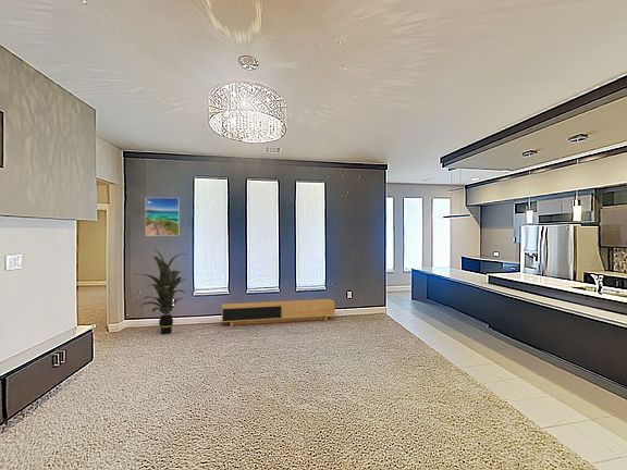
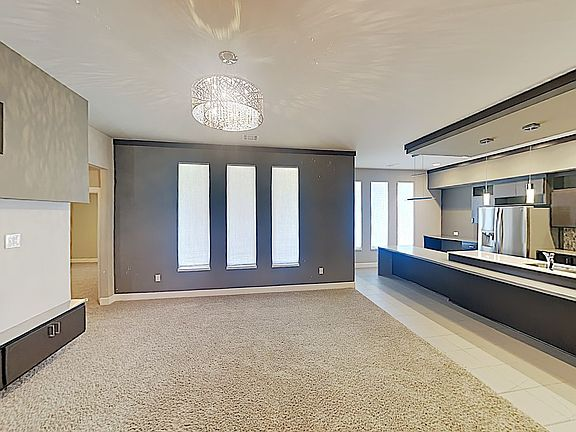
- indoor plant (162, 290)
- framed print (162, 217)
- media console (279, 312)
